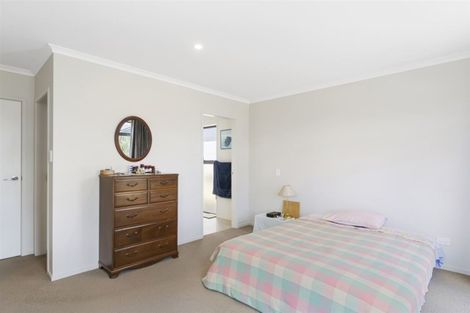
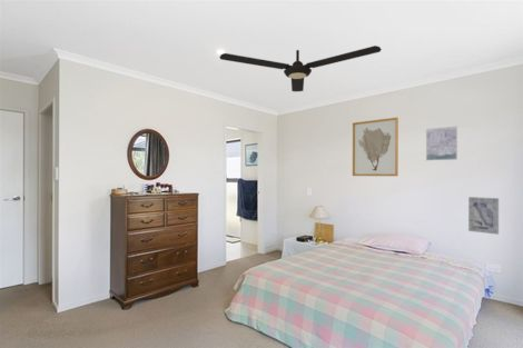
+ ceiling fan (297, 69)
+ wall art (483, 215)
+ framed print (441, 143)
+ wall art (374, 148)
